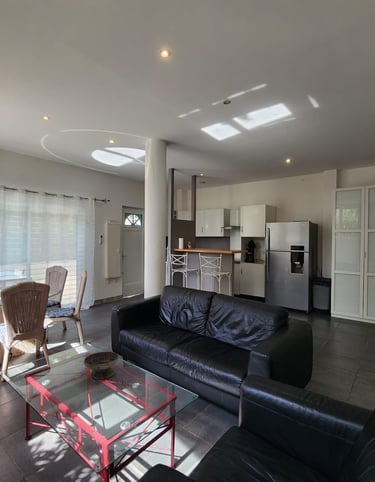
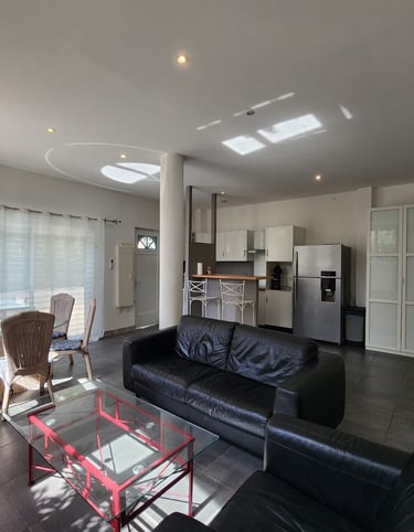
- decorative bowl (101, 365)
